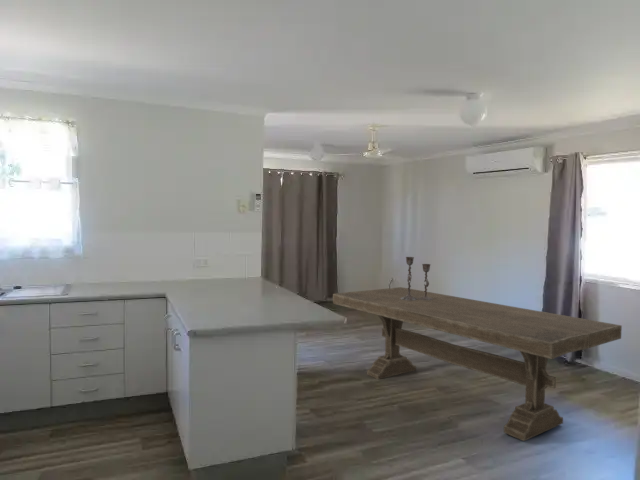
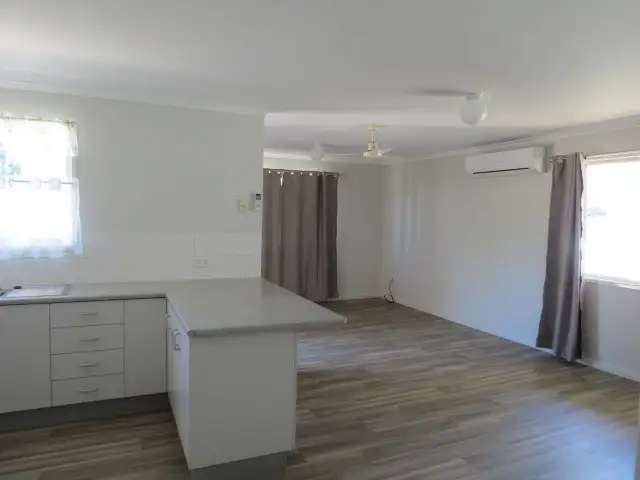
- candlestick (410, 277)
- dining table (452, 351)
